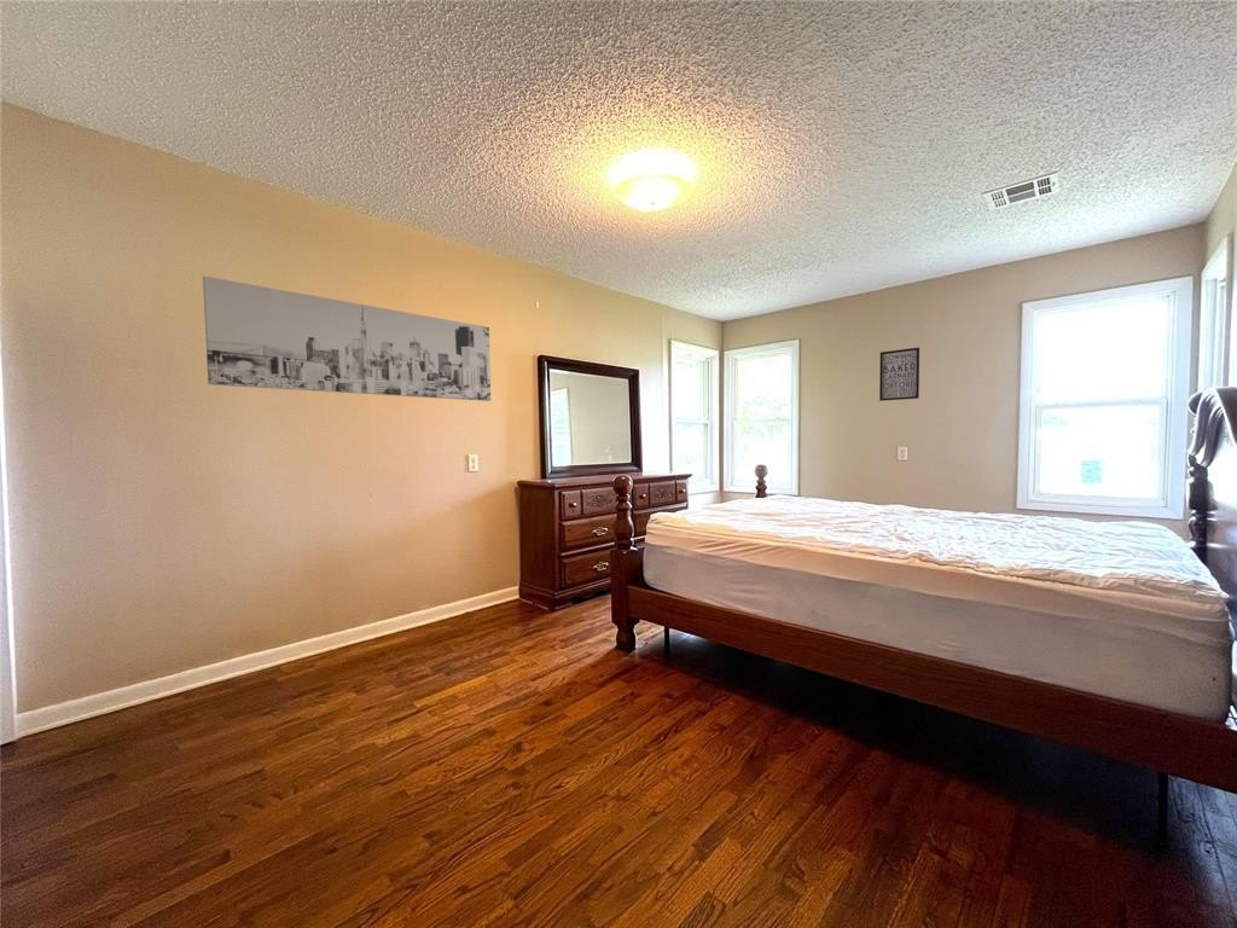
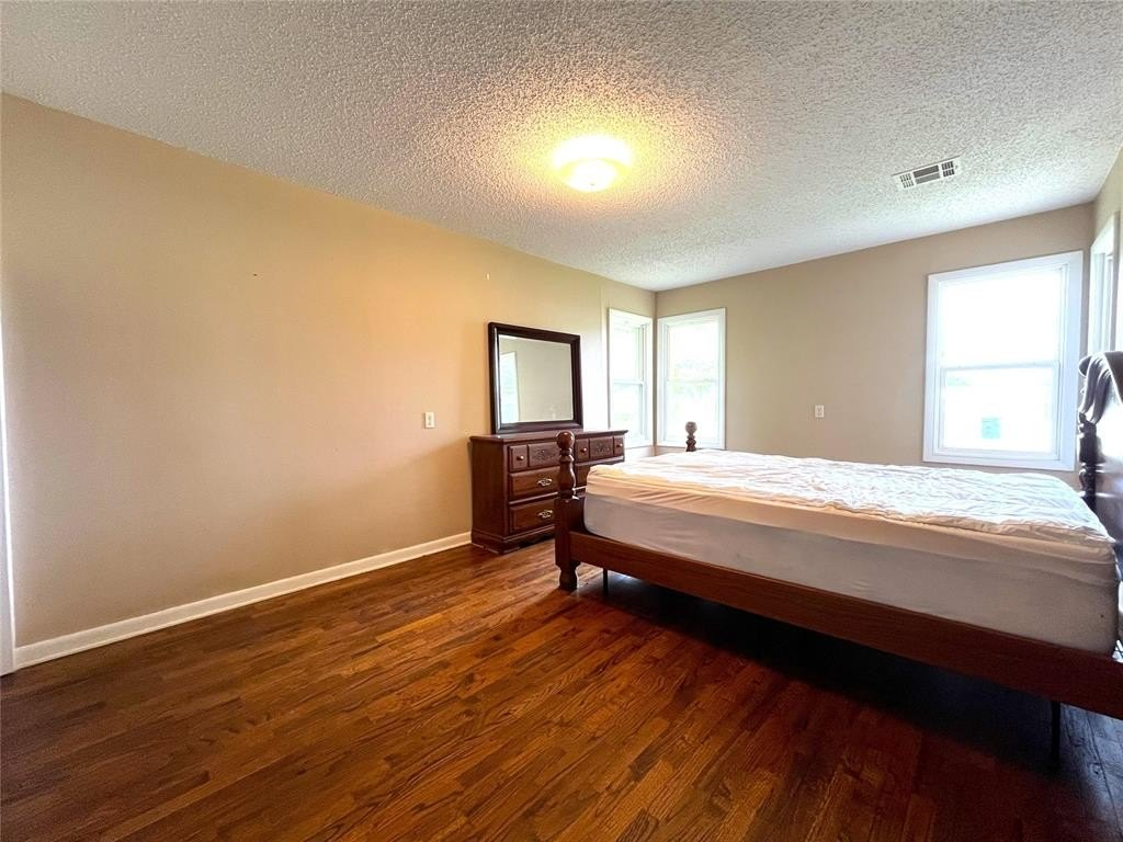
- wall art (373, 350)
- wall art (899, 375)
